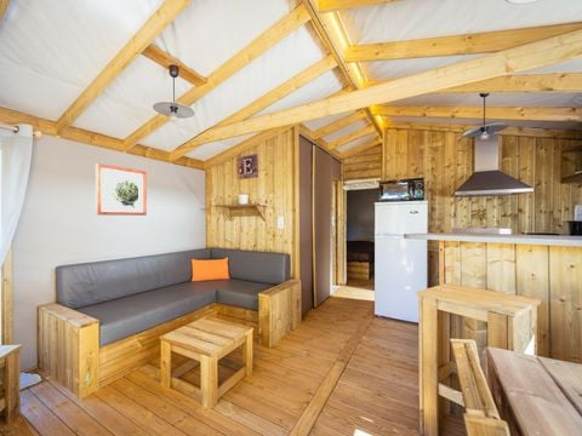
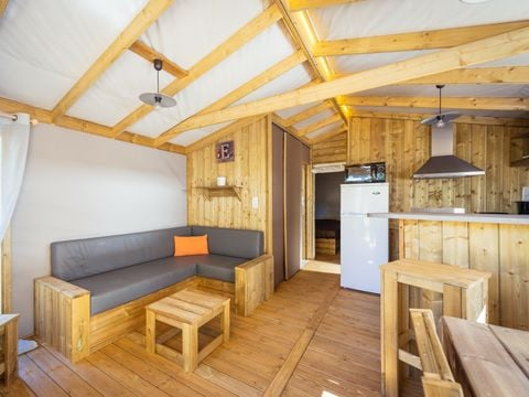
- wall art (122, 191)
